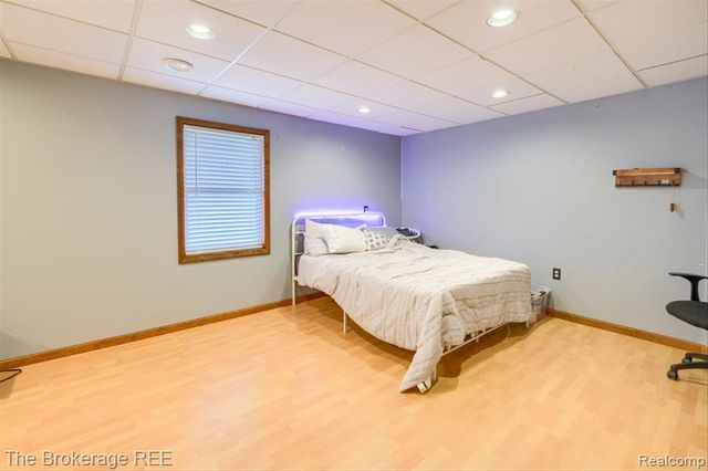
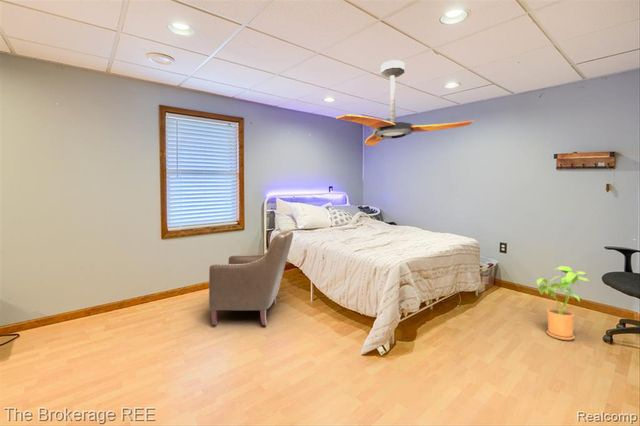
+ house plant (558, 301)
+ ceiling fan (394, 100)
+ chair (255, 272)
